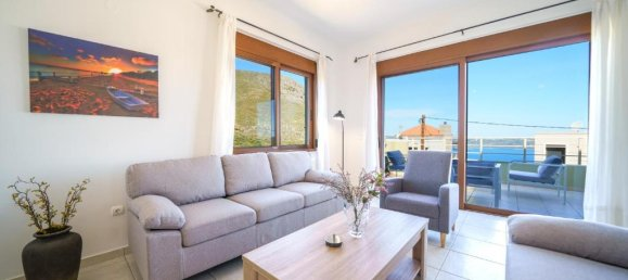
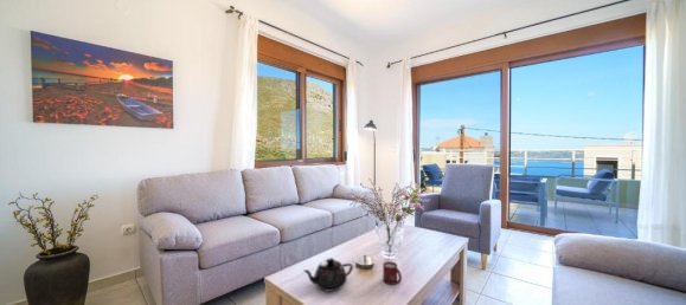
+ teapot (328, 272)
+ cup (392, 273)
